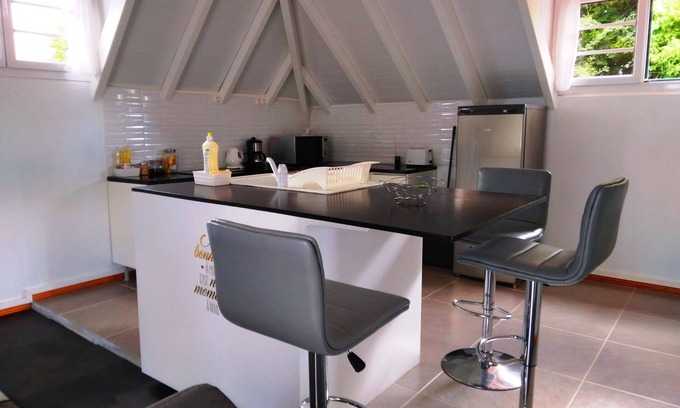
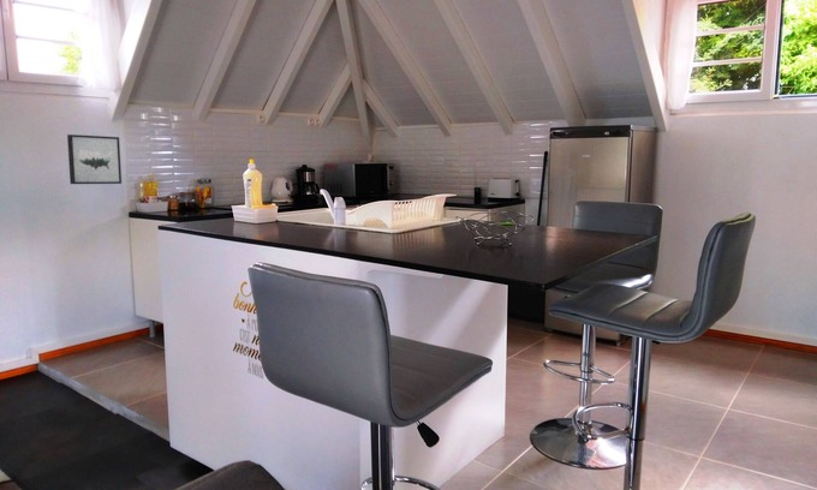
+ wall art (95, 160)
